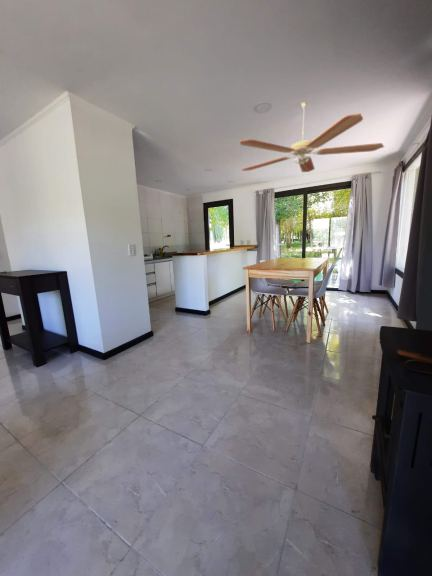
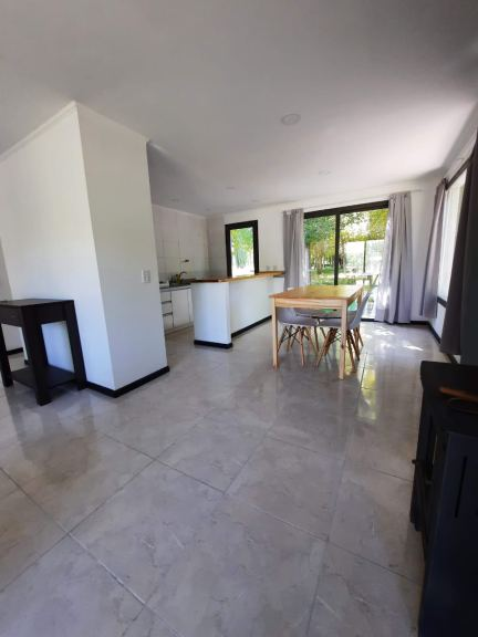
- ceiling fan (302, 135)
